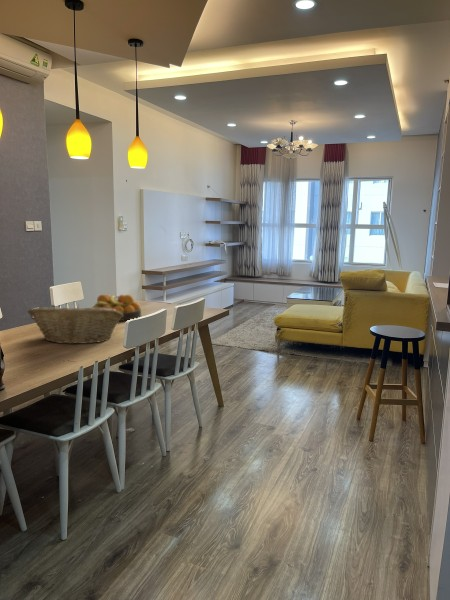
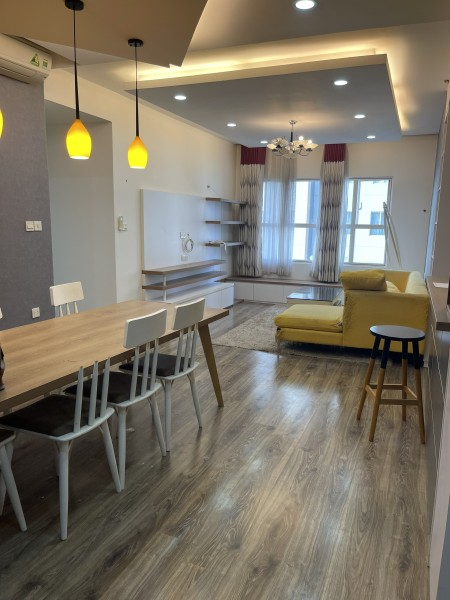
- fruit basket (76, 320)
- fruit bowl (115, 305)
